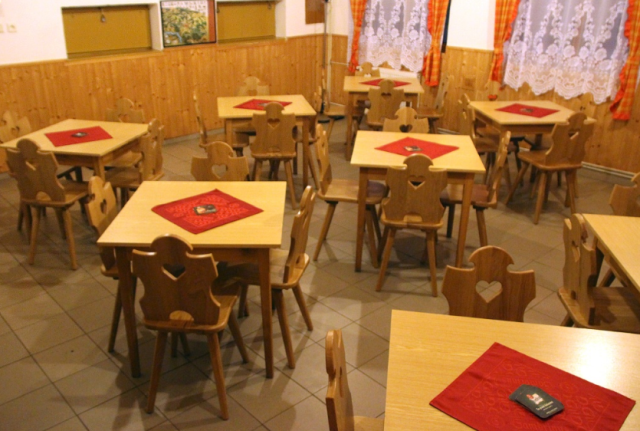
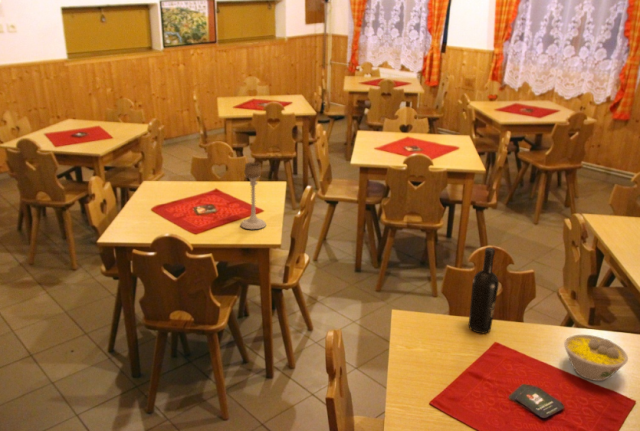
+ candle holder (253, 195)
+ wine bottle (484, 289)
+ bowl (593, 357)
